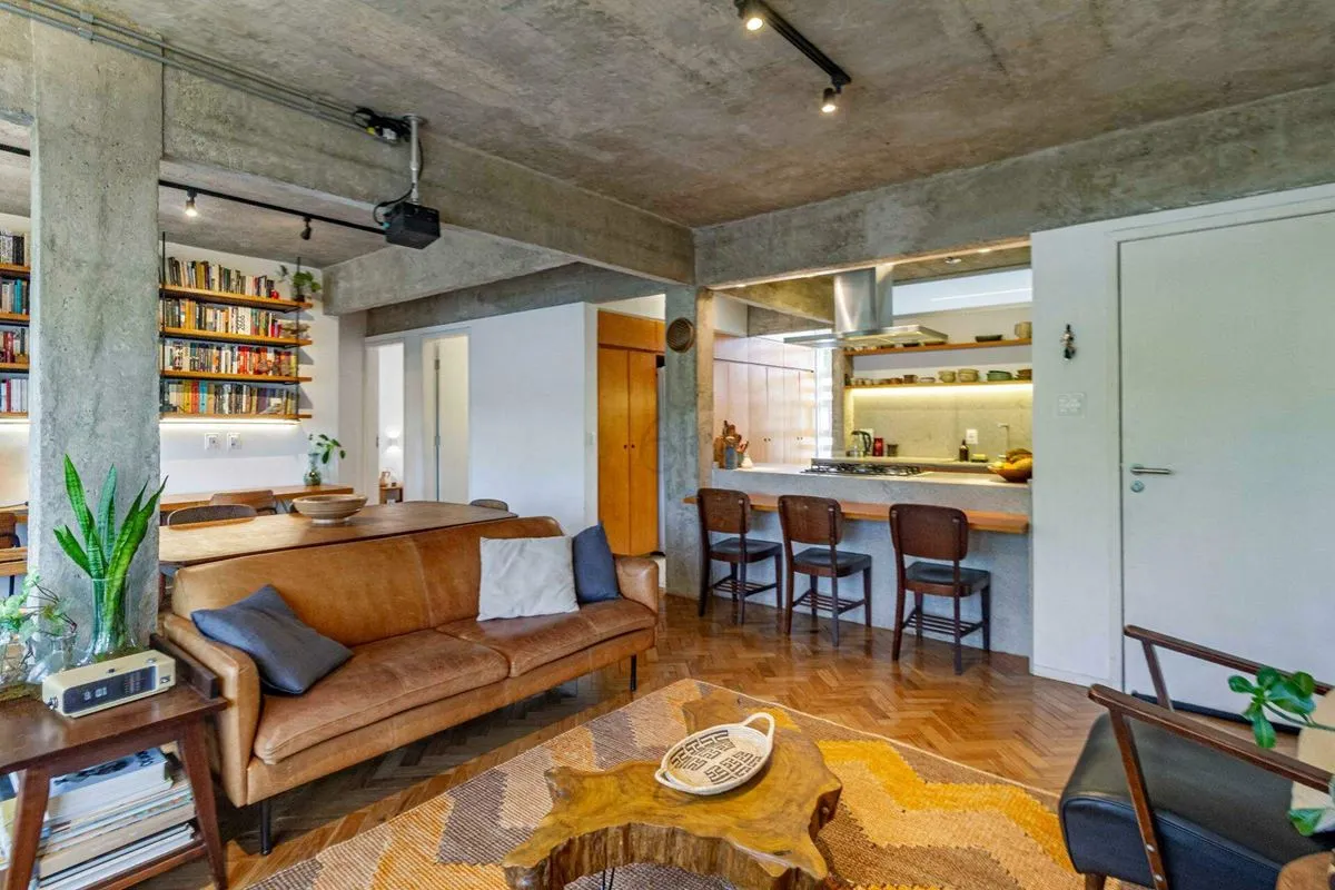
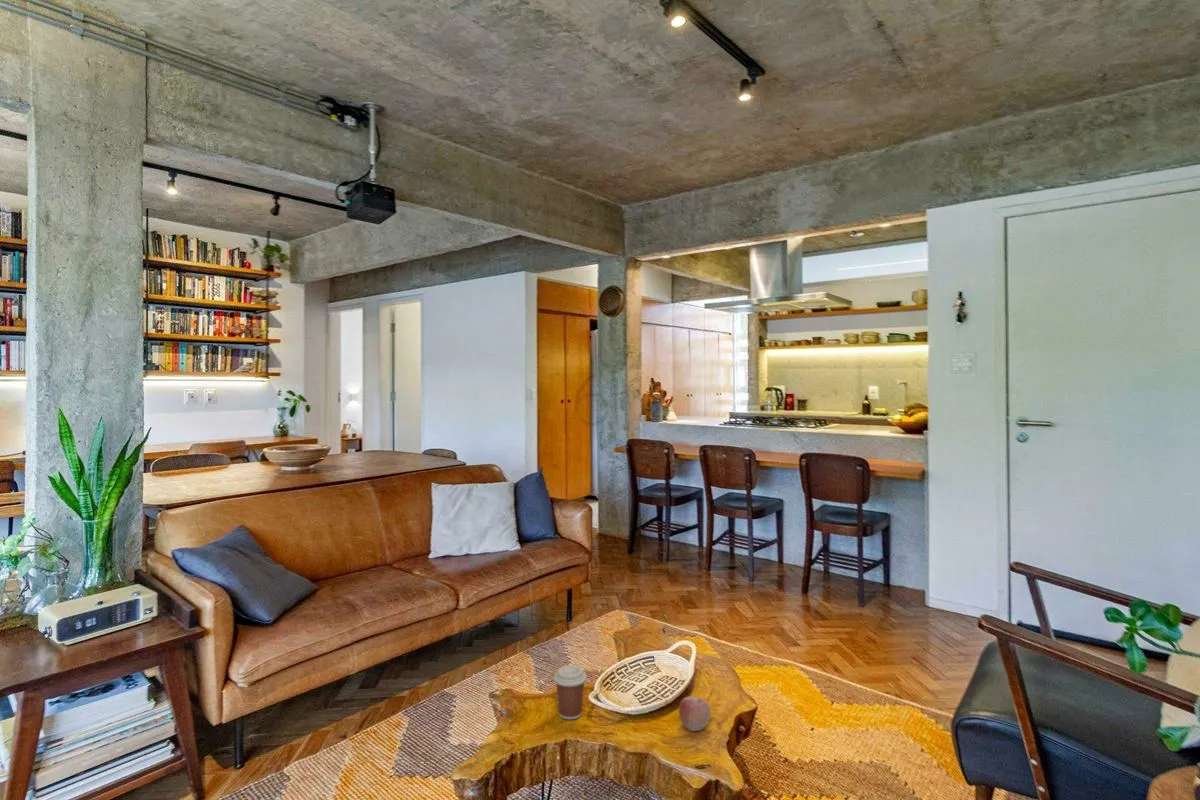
+ apple (694, 712)
+ coffee cup (570, 691)
